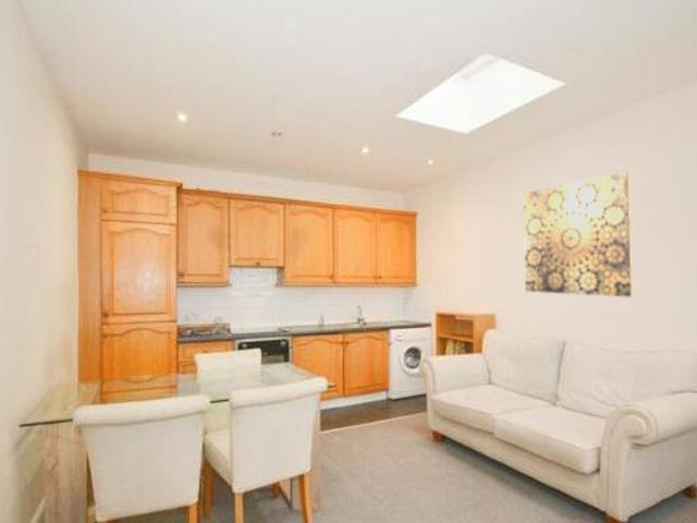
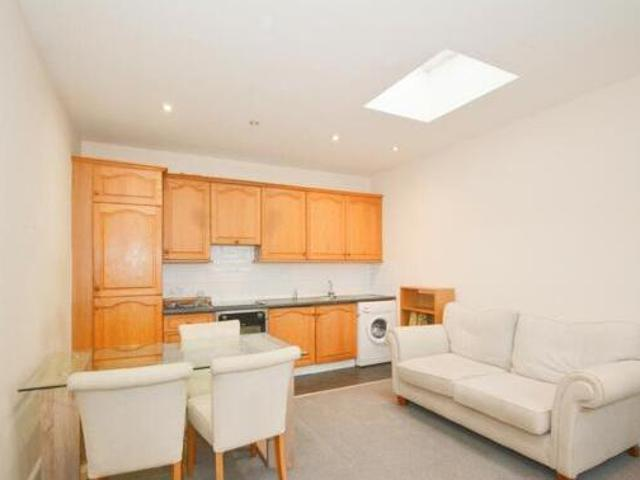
- wall art (571, 239)
